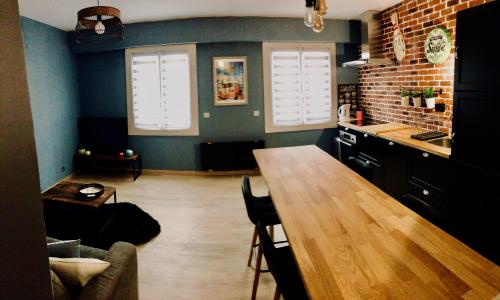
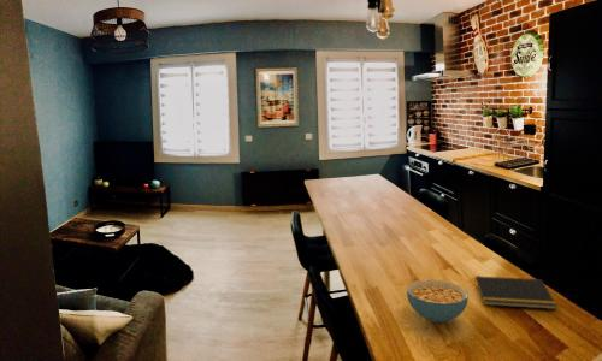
+ cereal bowl (436, 304)
+ notepad (513, 291)
